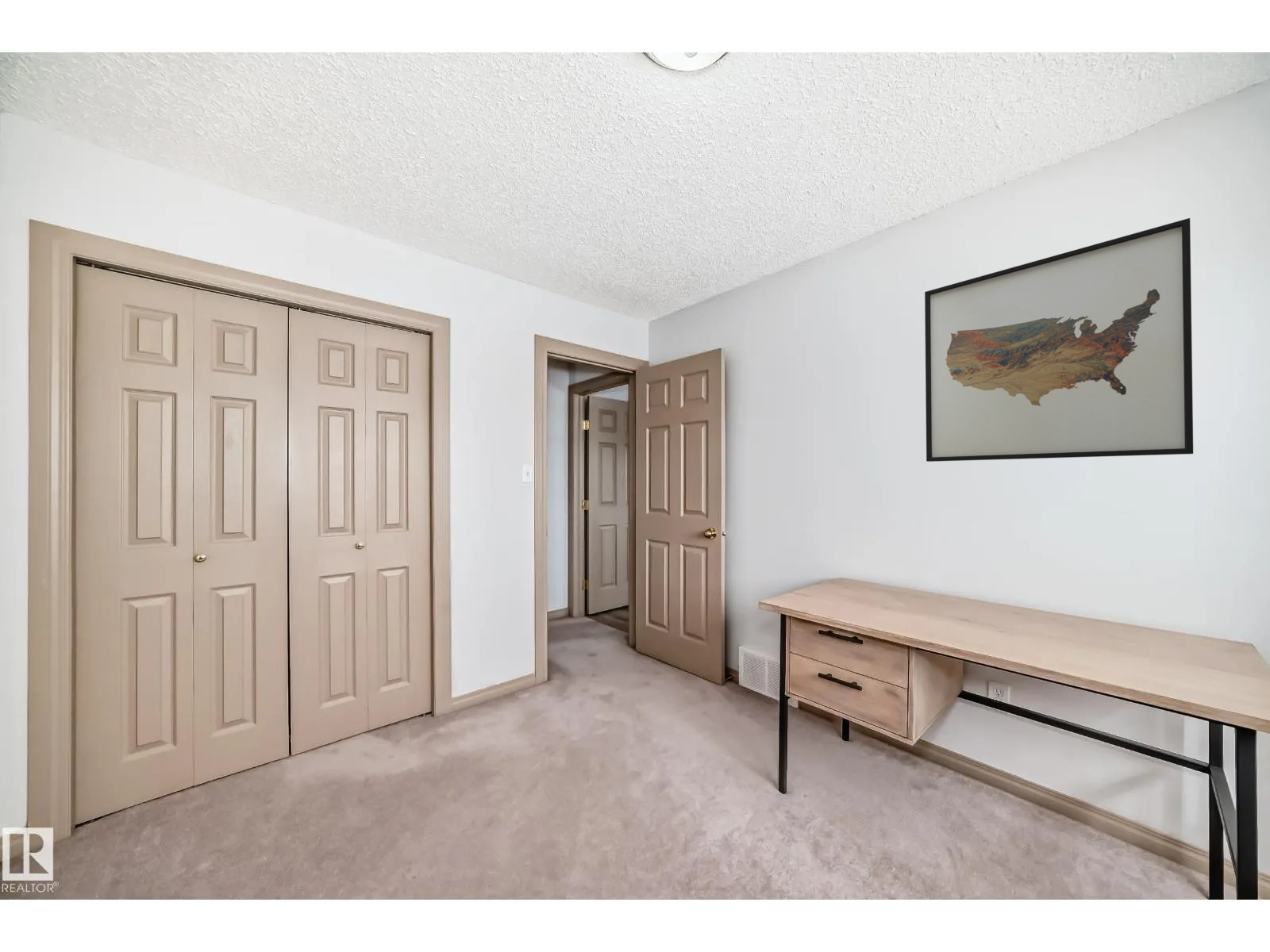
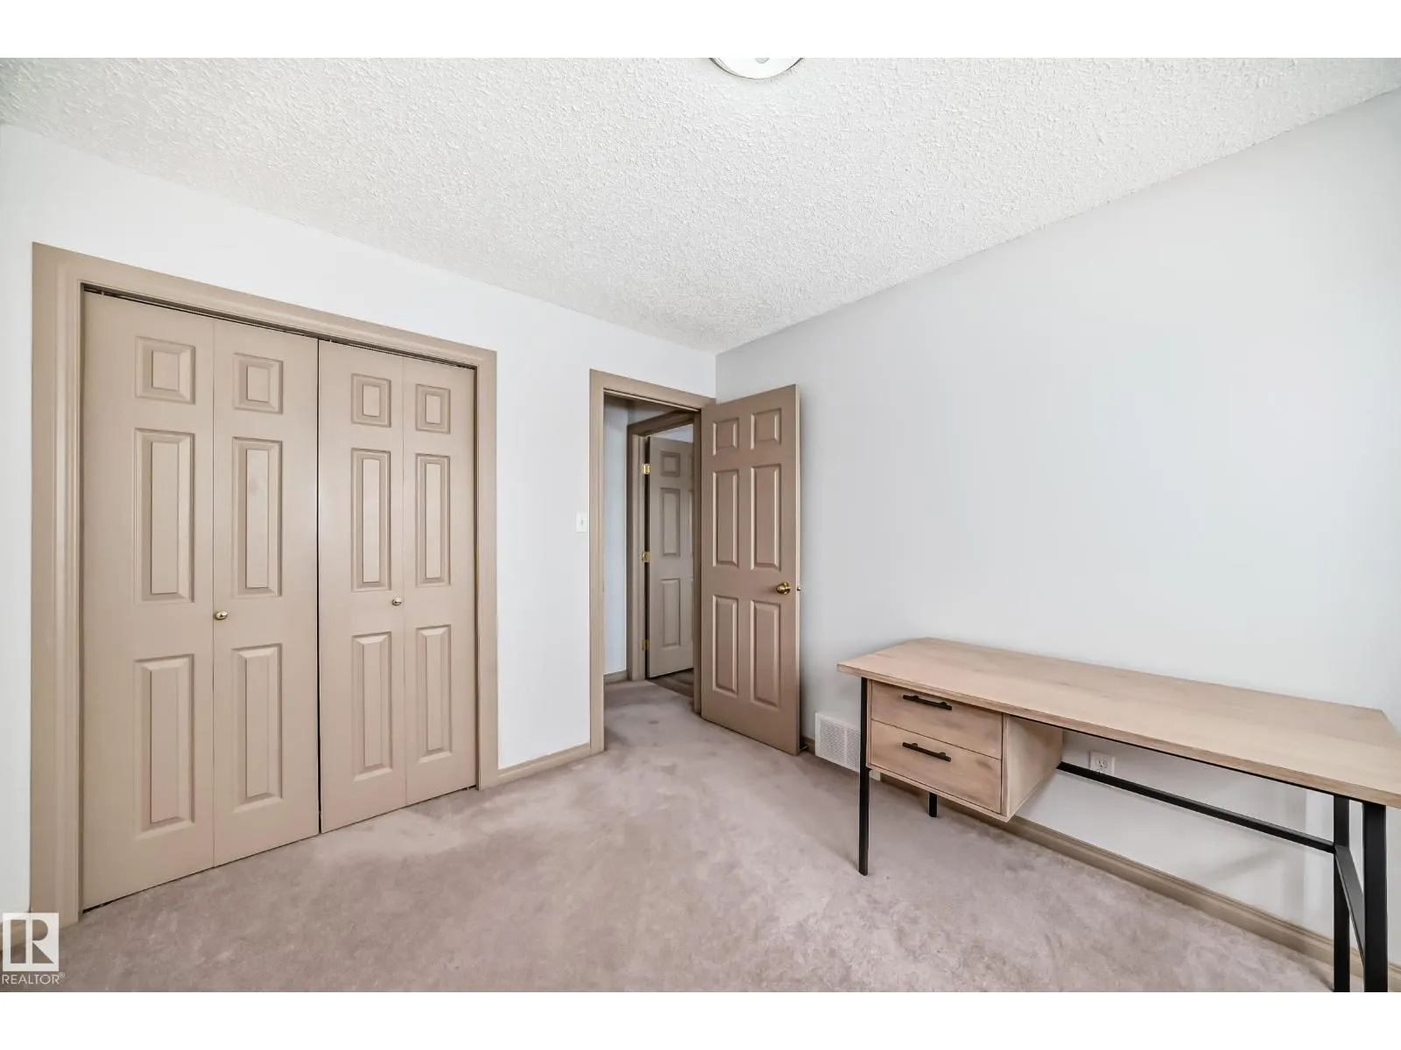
- wall art (1037, 359)
